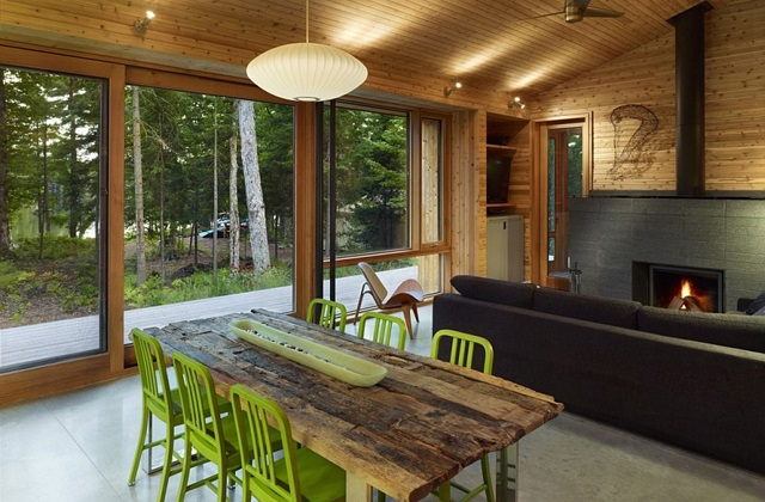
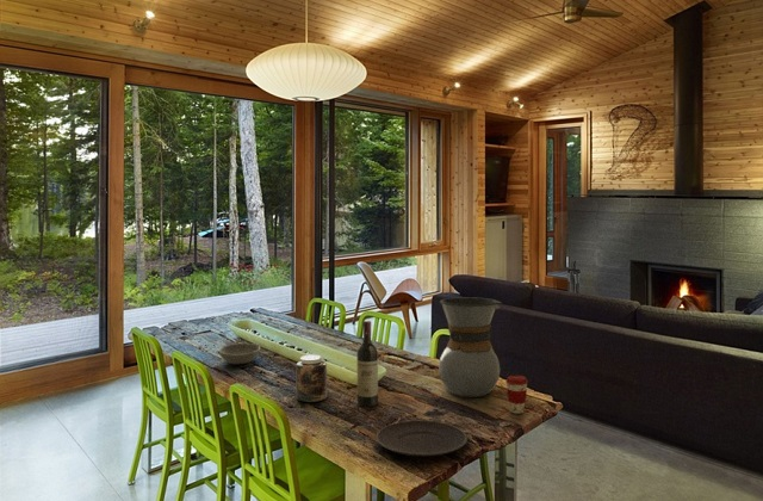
+ coffee cup (516, 394)
+ plate (421, 439)
+ pour-over carafe (469, 346)
+ wine bottle (367, 361)
+ jar (311, 377)
+ soup bowl (240, 354)
